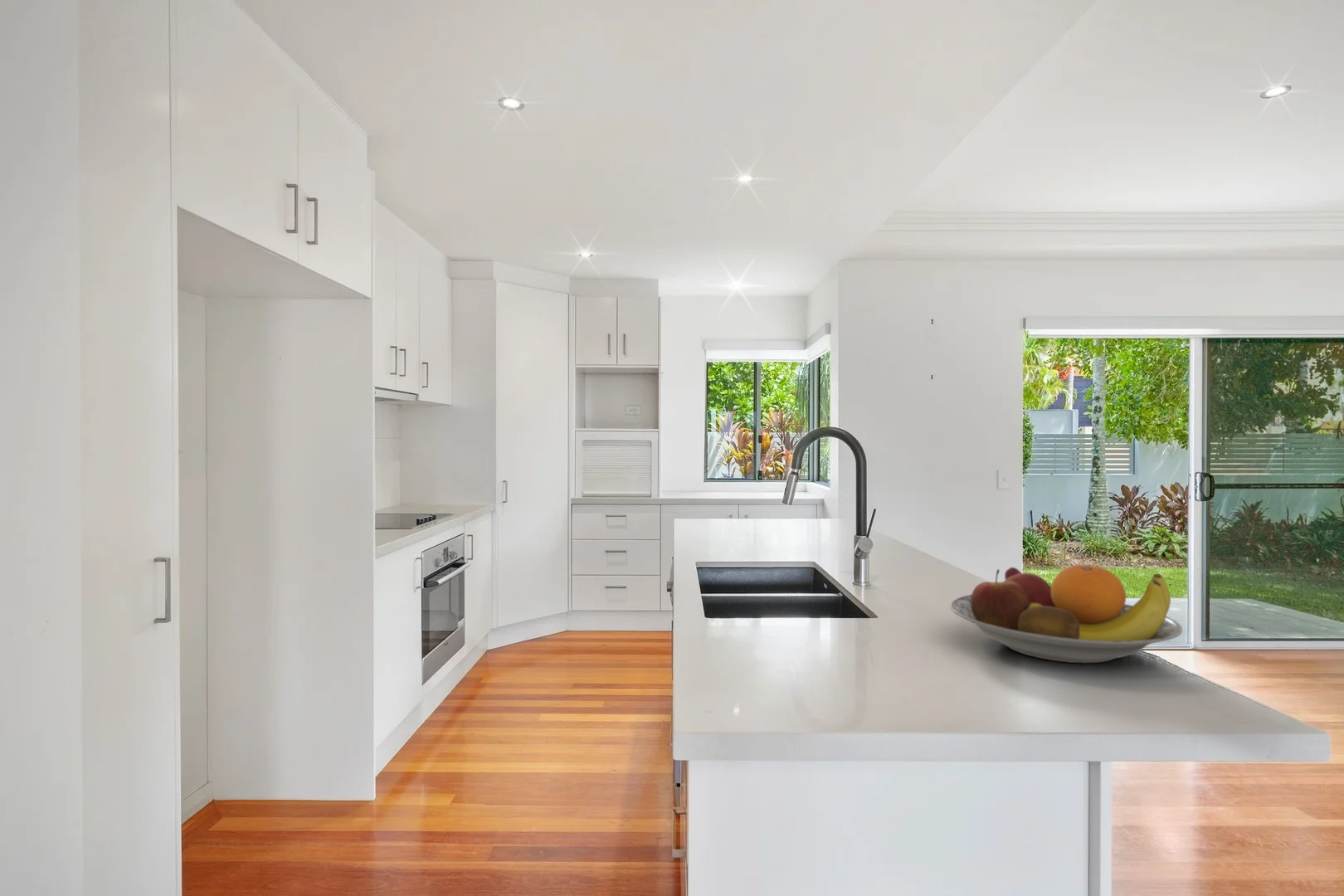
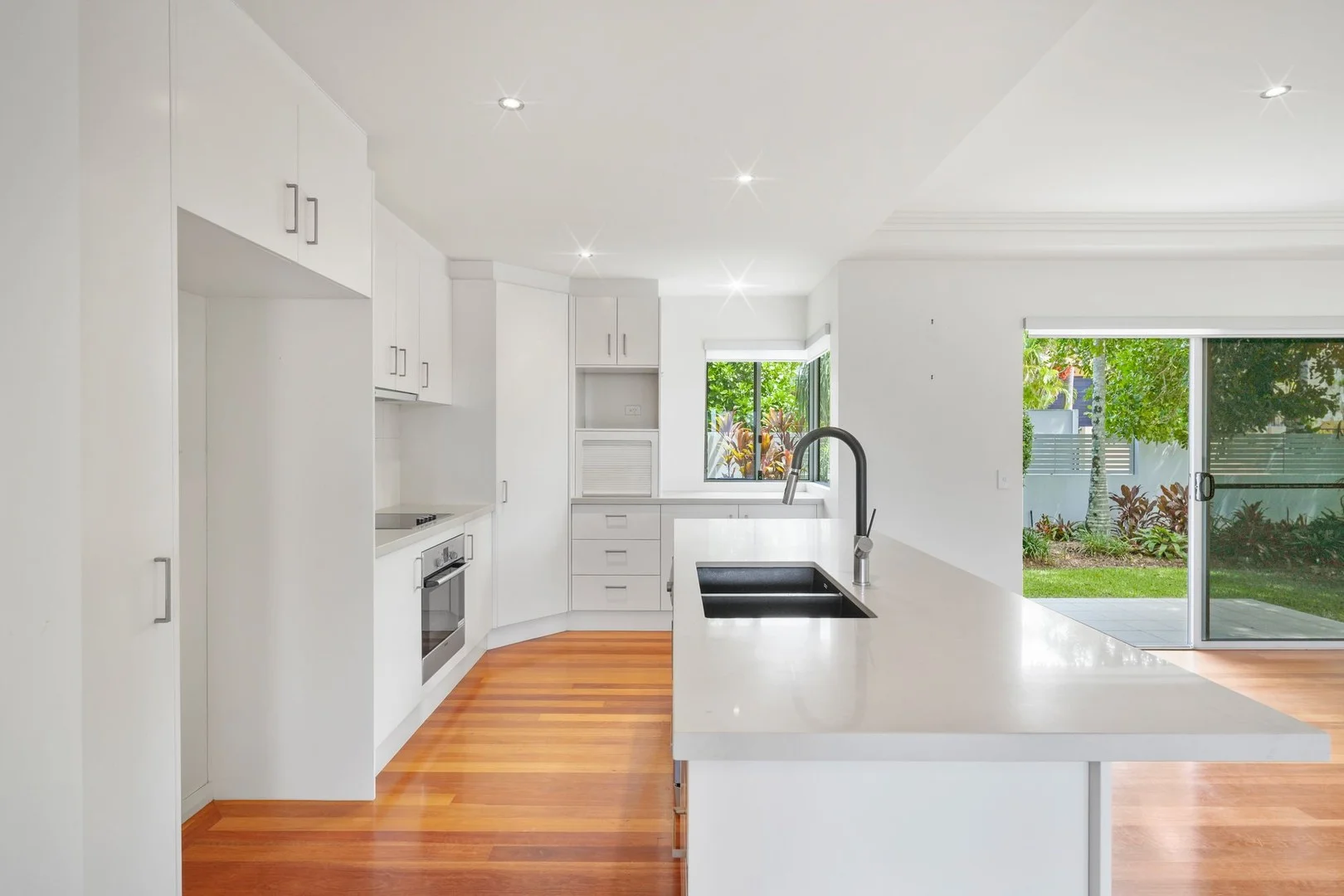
- fruit bowl (1058, 605)
